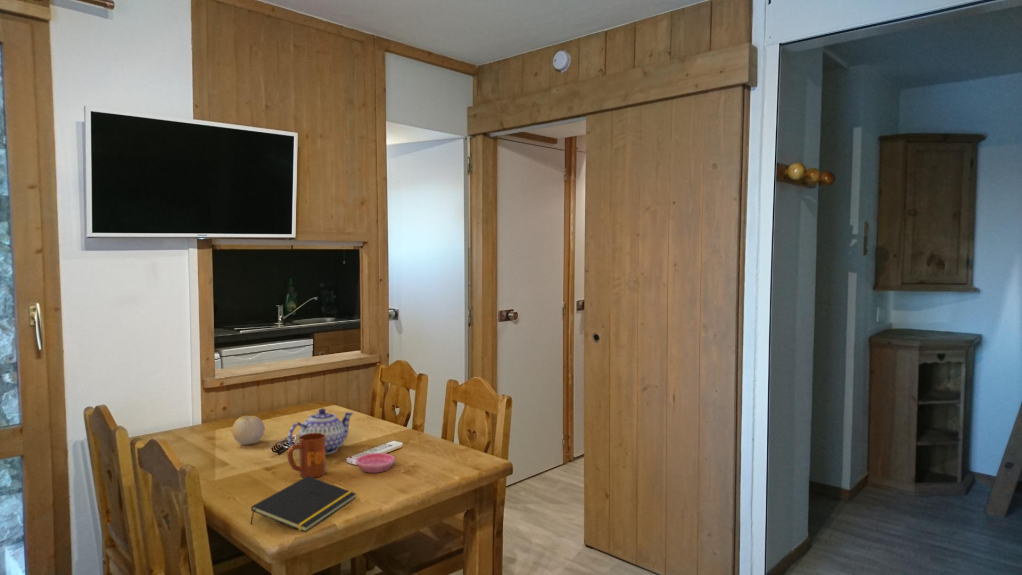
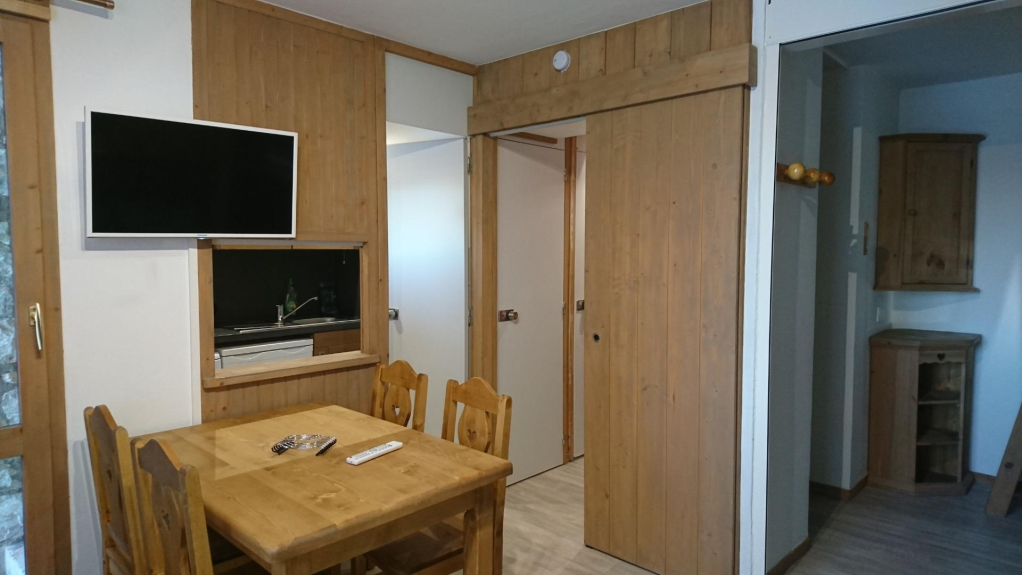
- fruit (248, 430)
- mug (306, 456)
- notepad (306, 501)
- teapot (322, 429)
- saucer (375, 463)
